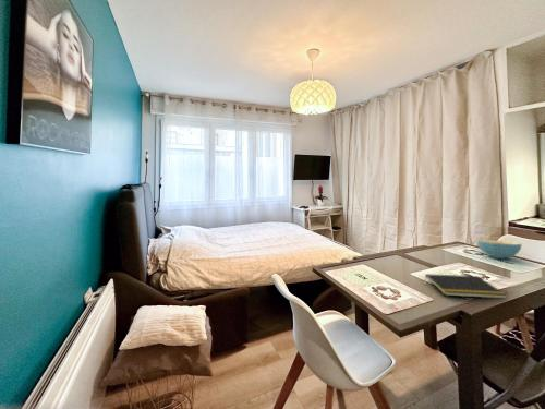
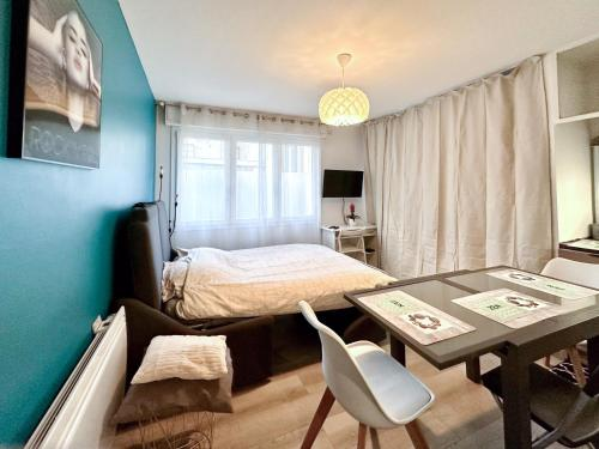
- notepad (462, 285)
- cereal bowl (498, 250)
